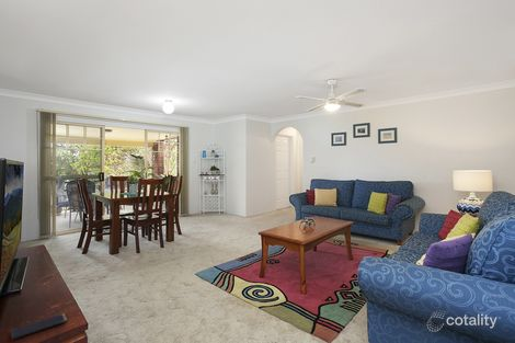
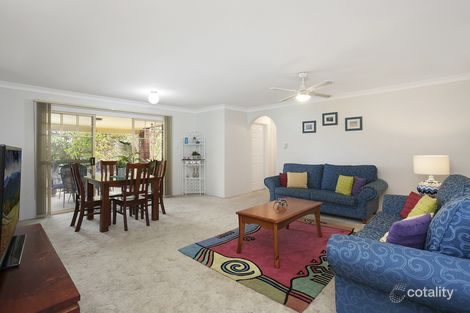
- smartphone (39, 325)
